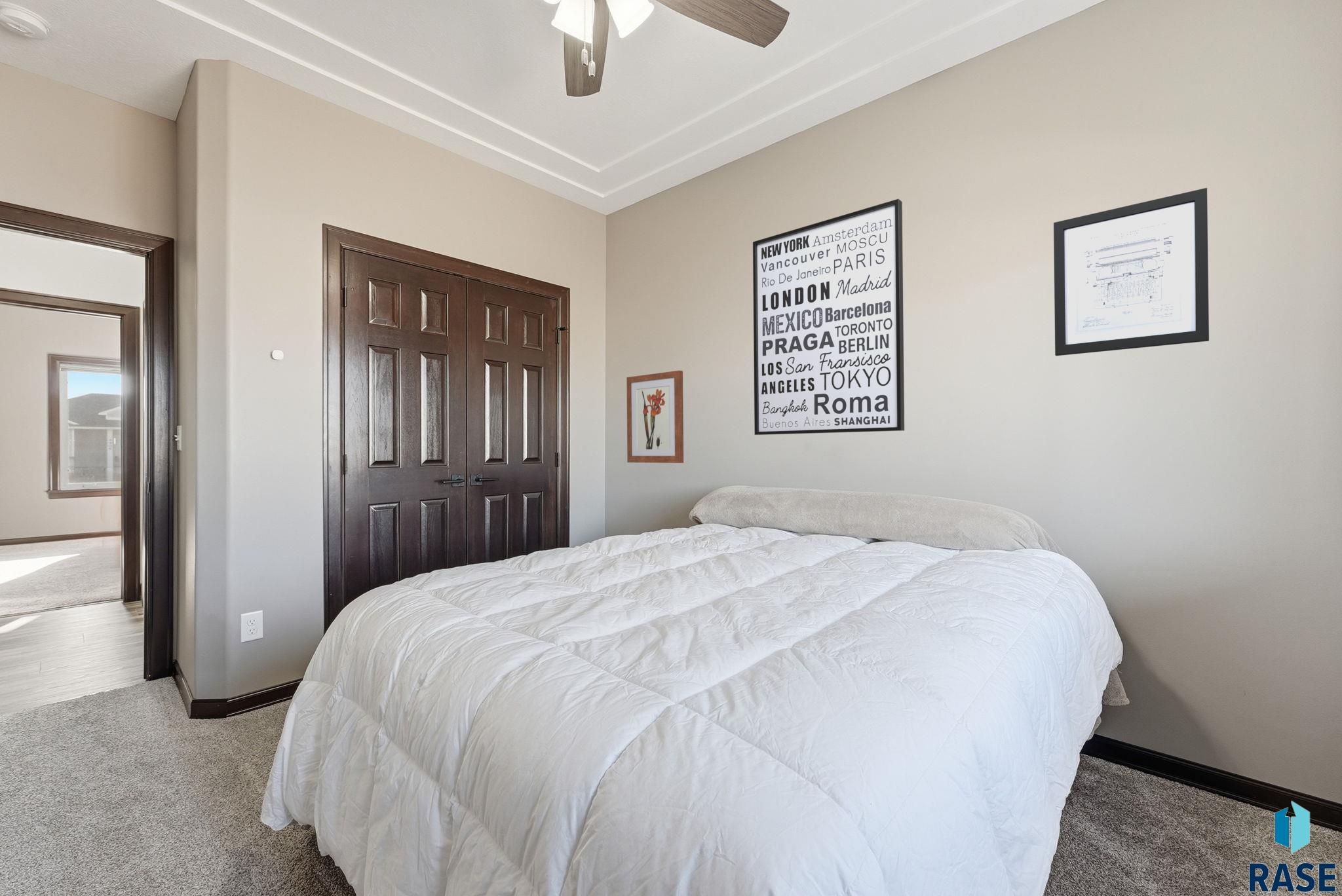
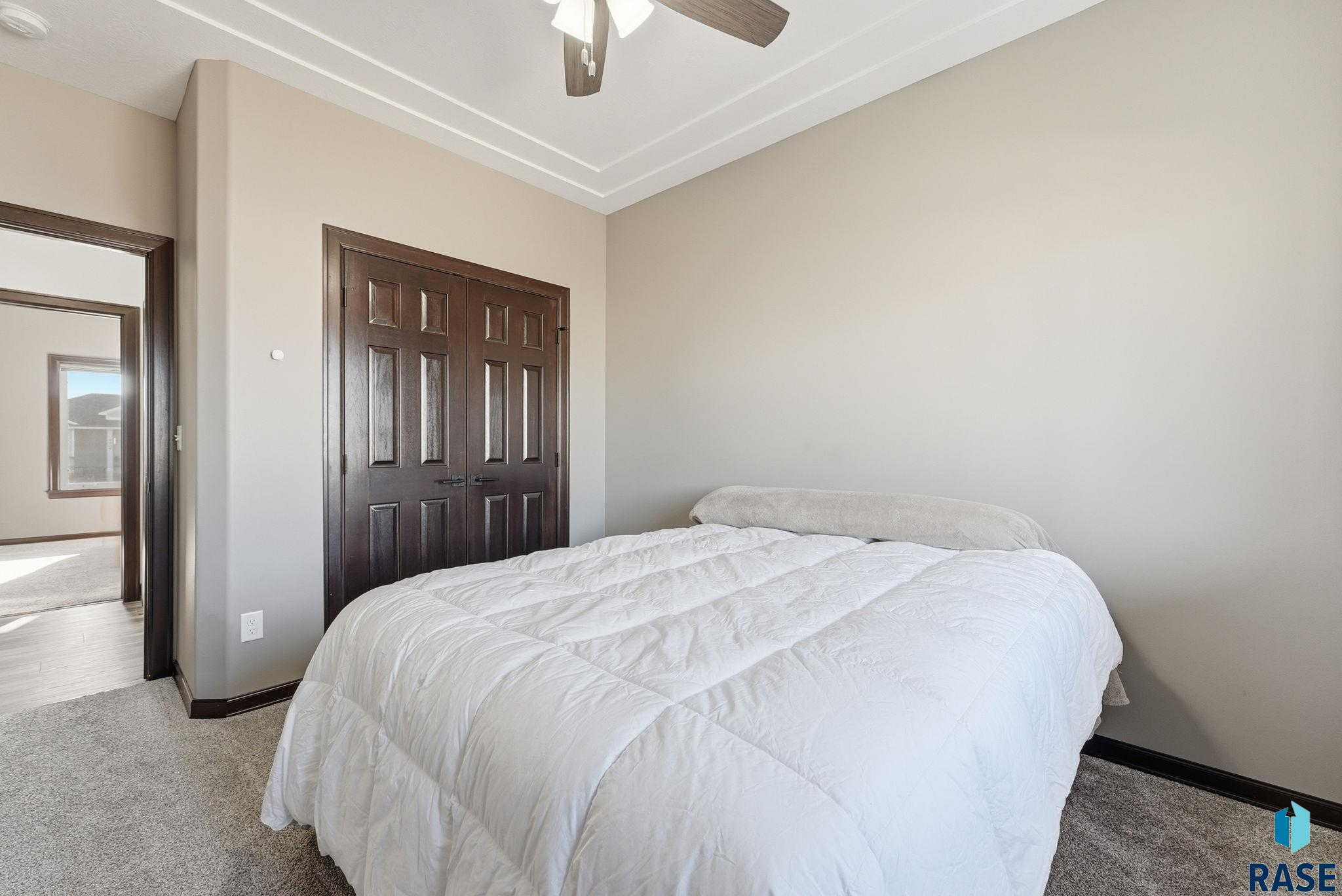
- wall art (1126, 278)
- wall art (654, 418)
- wall art (822, 327)
